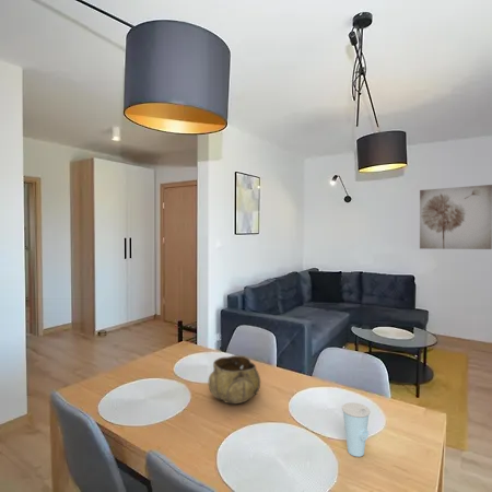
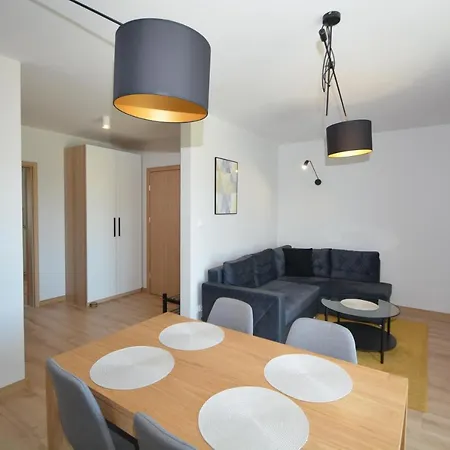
- cup (355, 429)
- decorative bowl (234, 380)
- wall art (454, 218)
